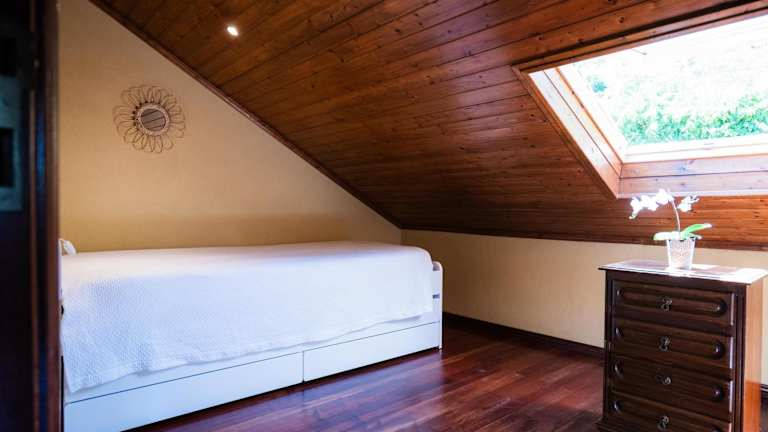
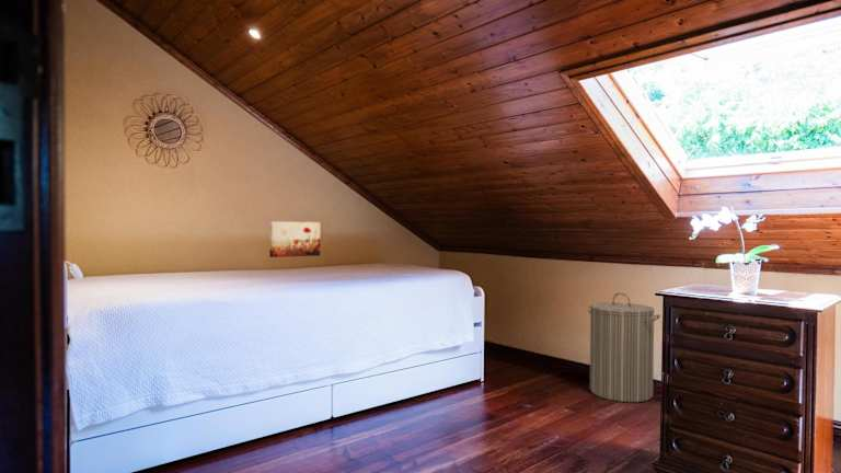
+ laundry hamper (621, 343)
+ wall art (296, 239)
